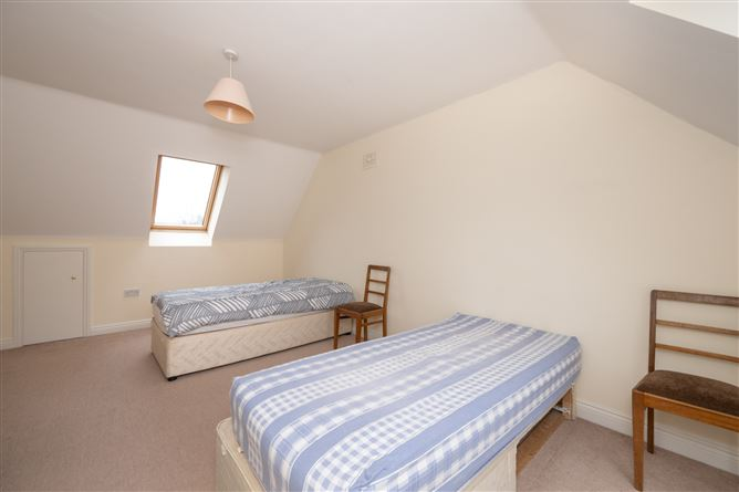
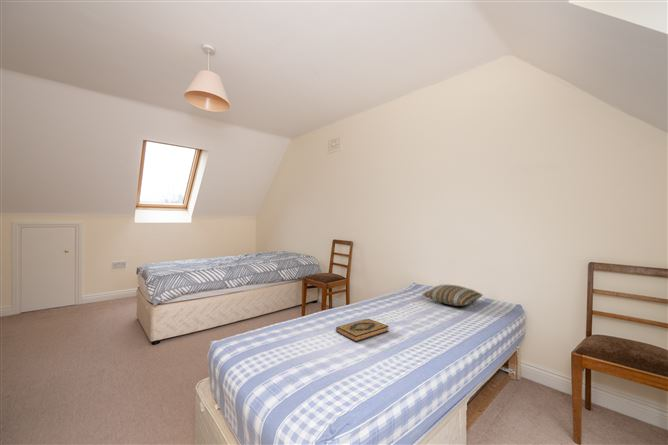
+ pillow (452, 294)
+ hardback book (362, 328)
